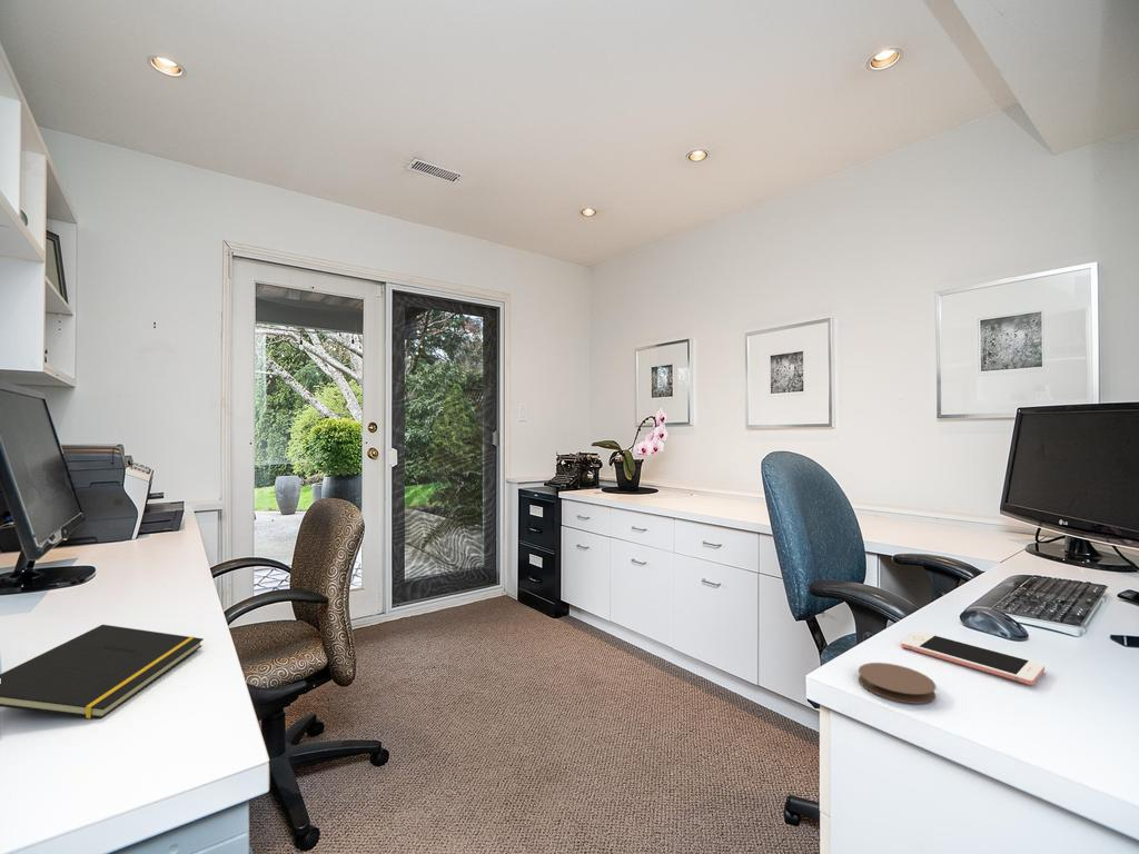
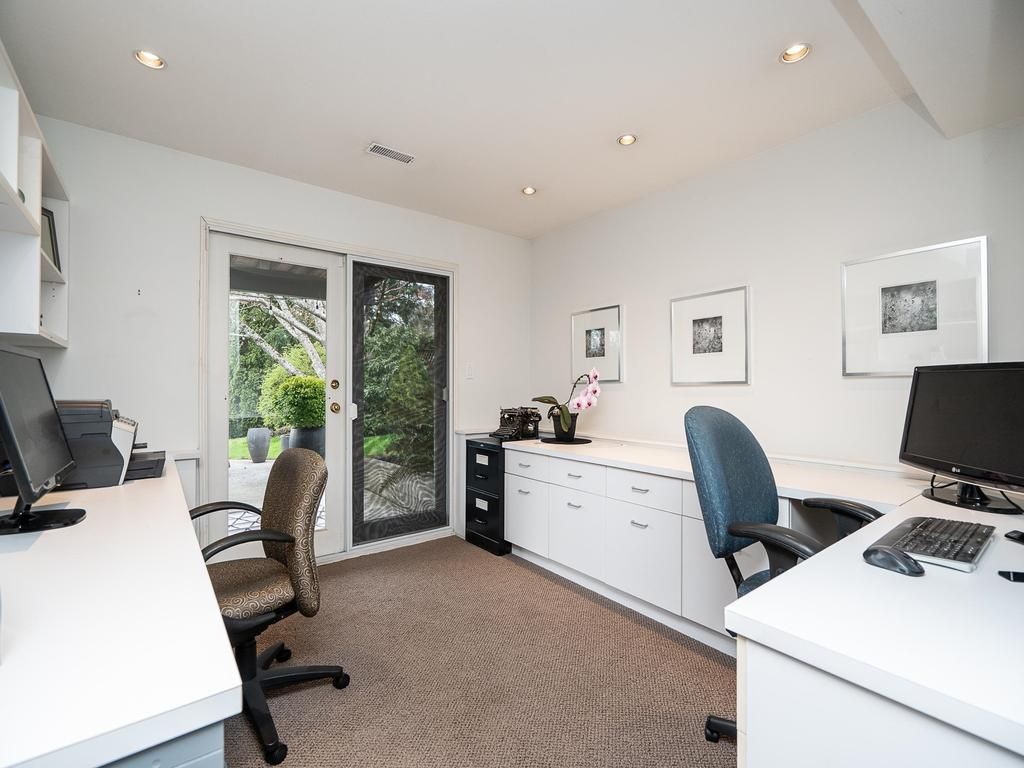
- coaster (895, 682)
- notepad (101, 665)
- cell phone (969, 655)
